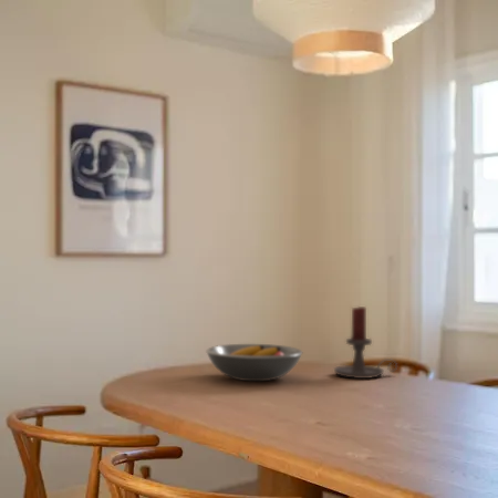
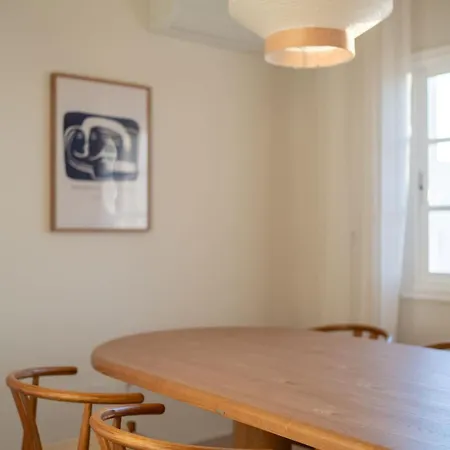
- fruit bowl (253, 360)
- candle holder (365, 340)
